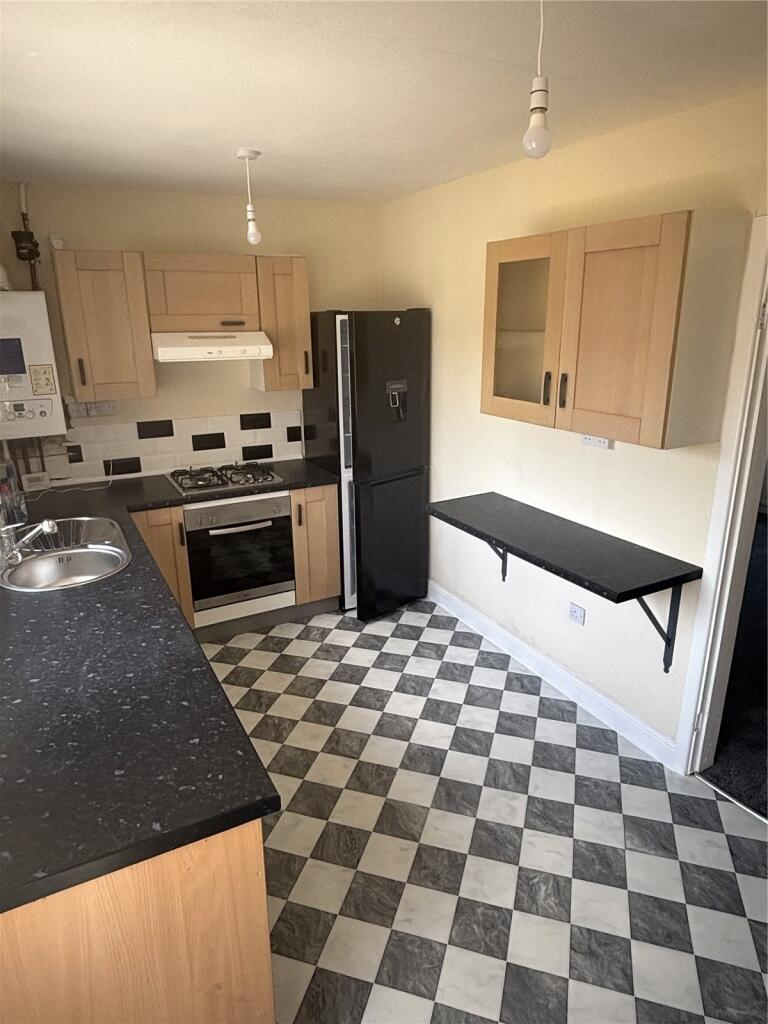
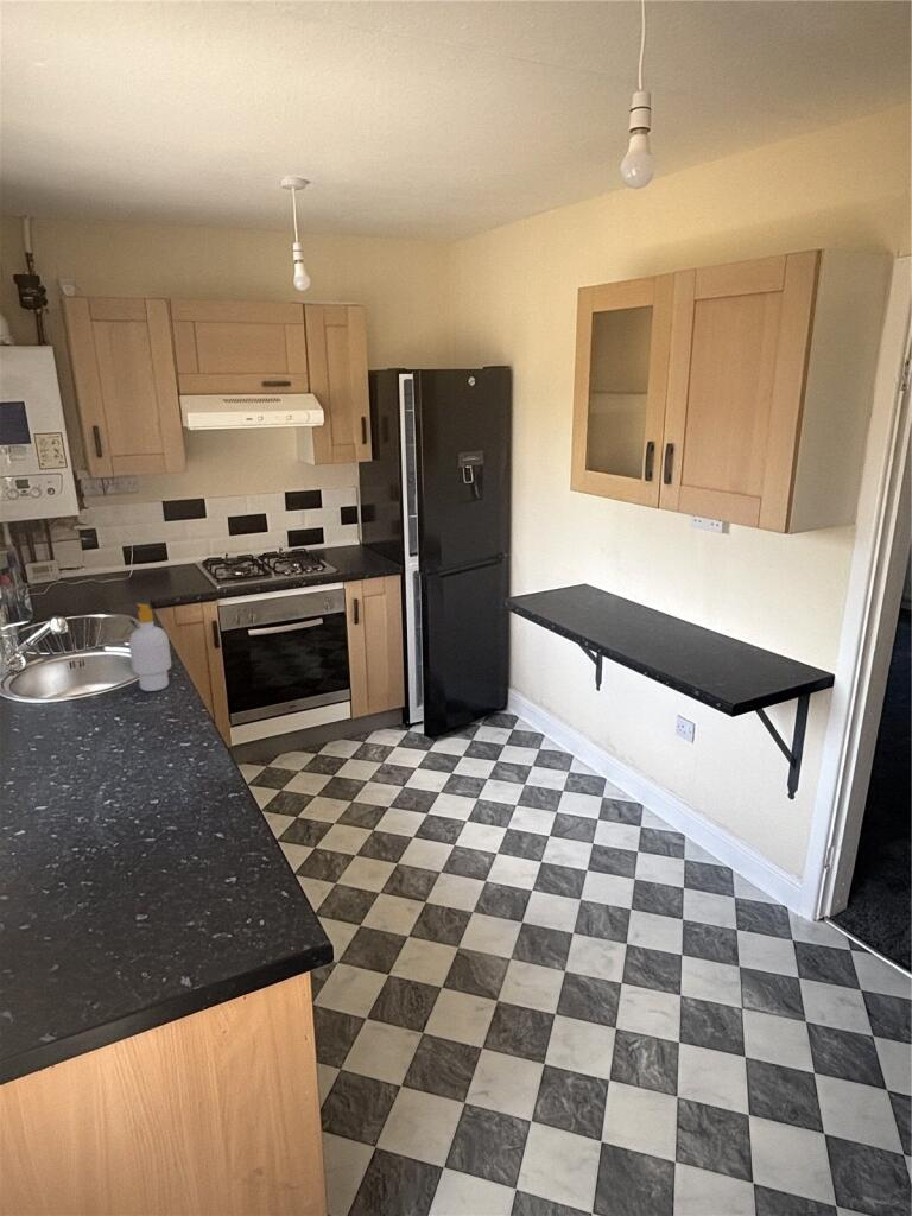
+ soap bottle (150, 646)
